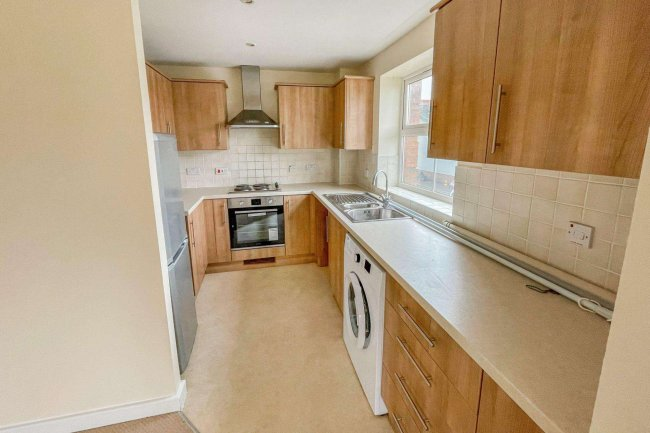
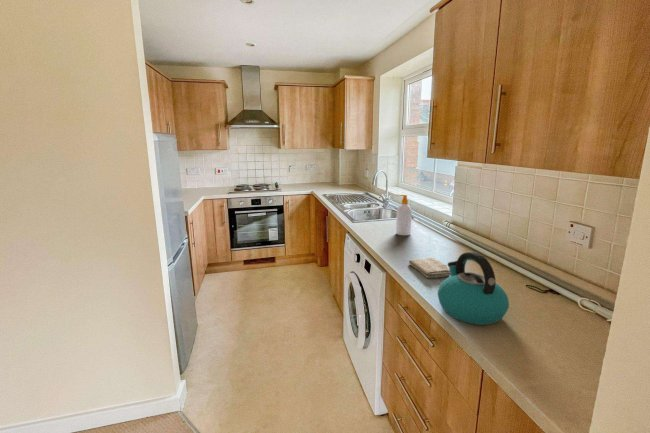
+ soap bottle (403, 214)
+ washcloth (429, 266)
+ kettle (470, 281)
